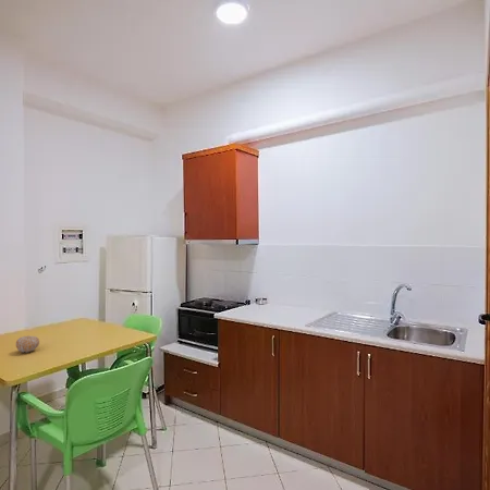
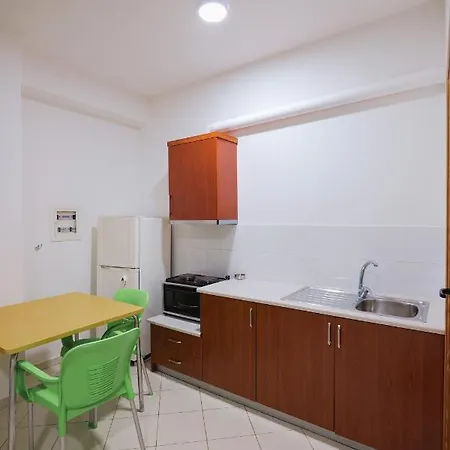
- fruit (27, 344)
